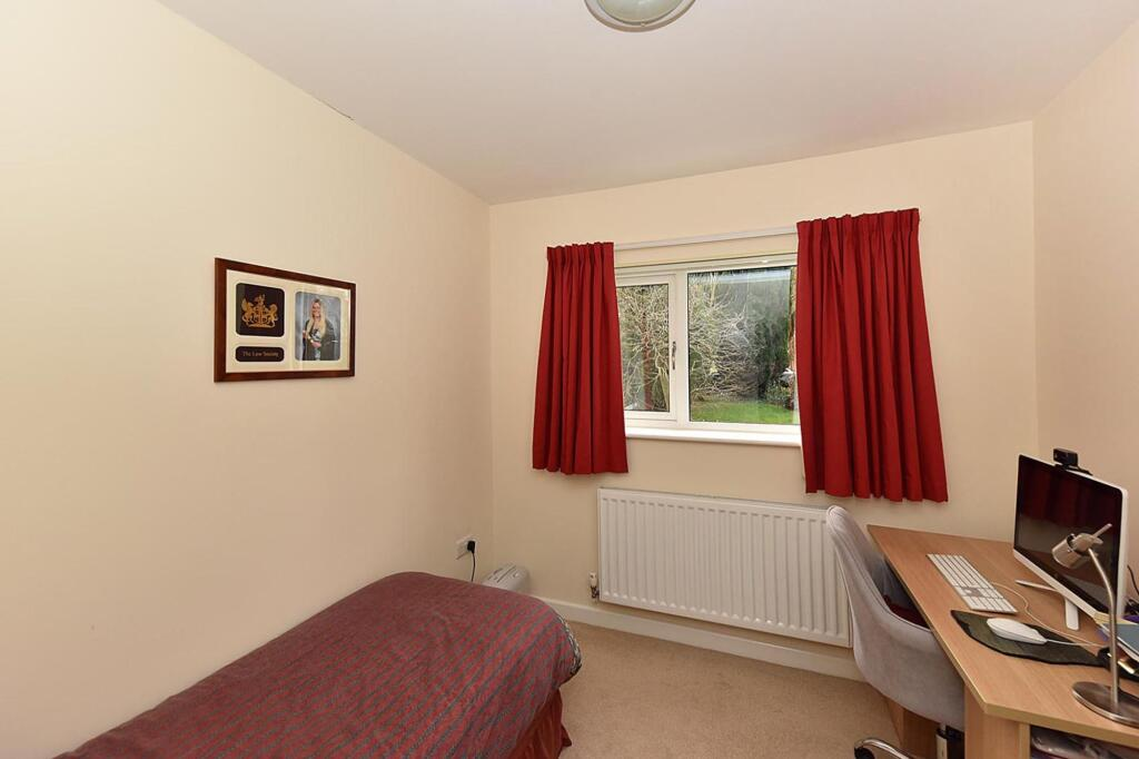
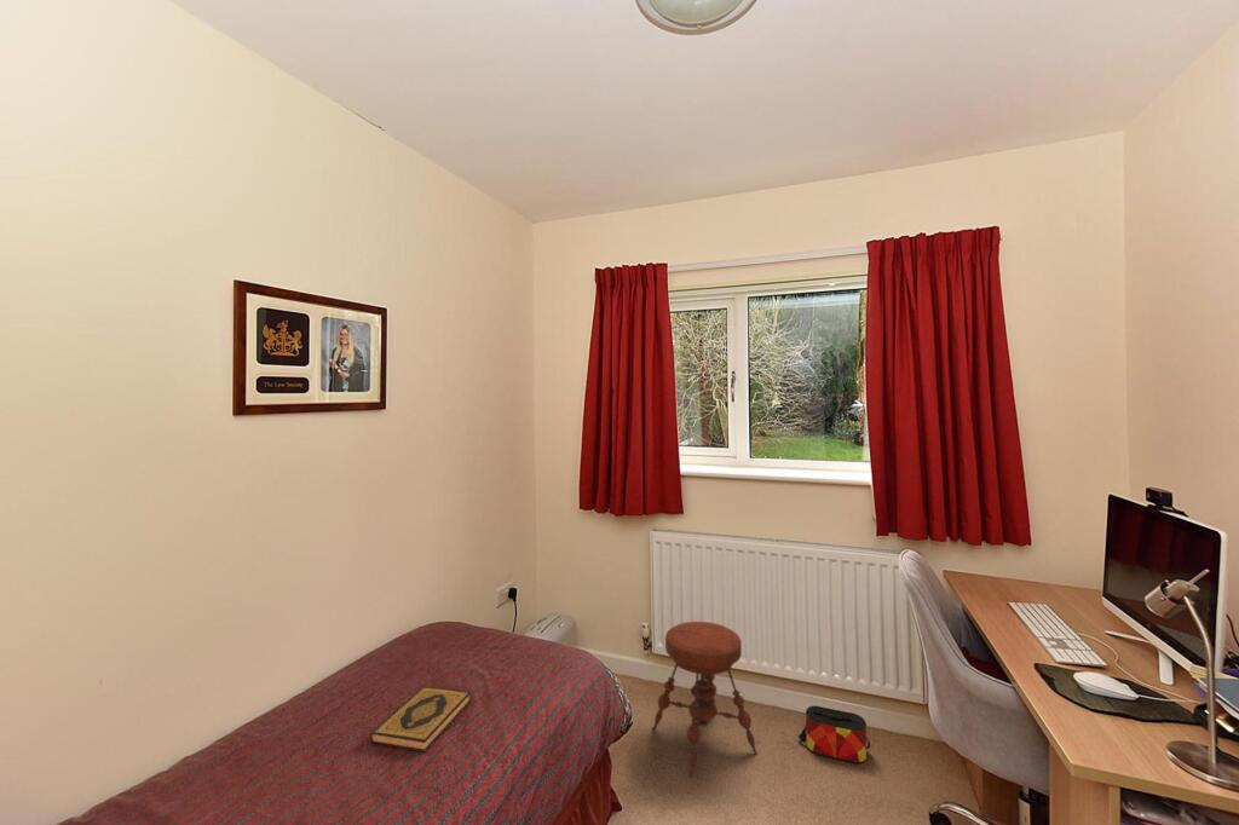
+ hardback book (423, 715)
+ bag (832, 731)
+ stool (703, 686)
